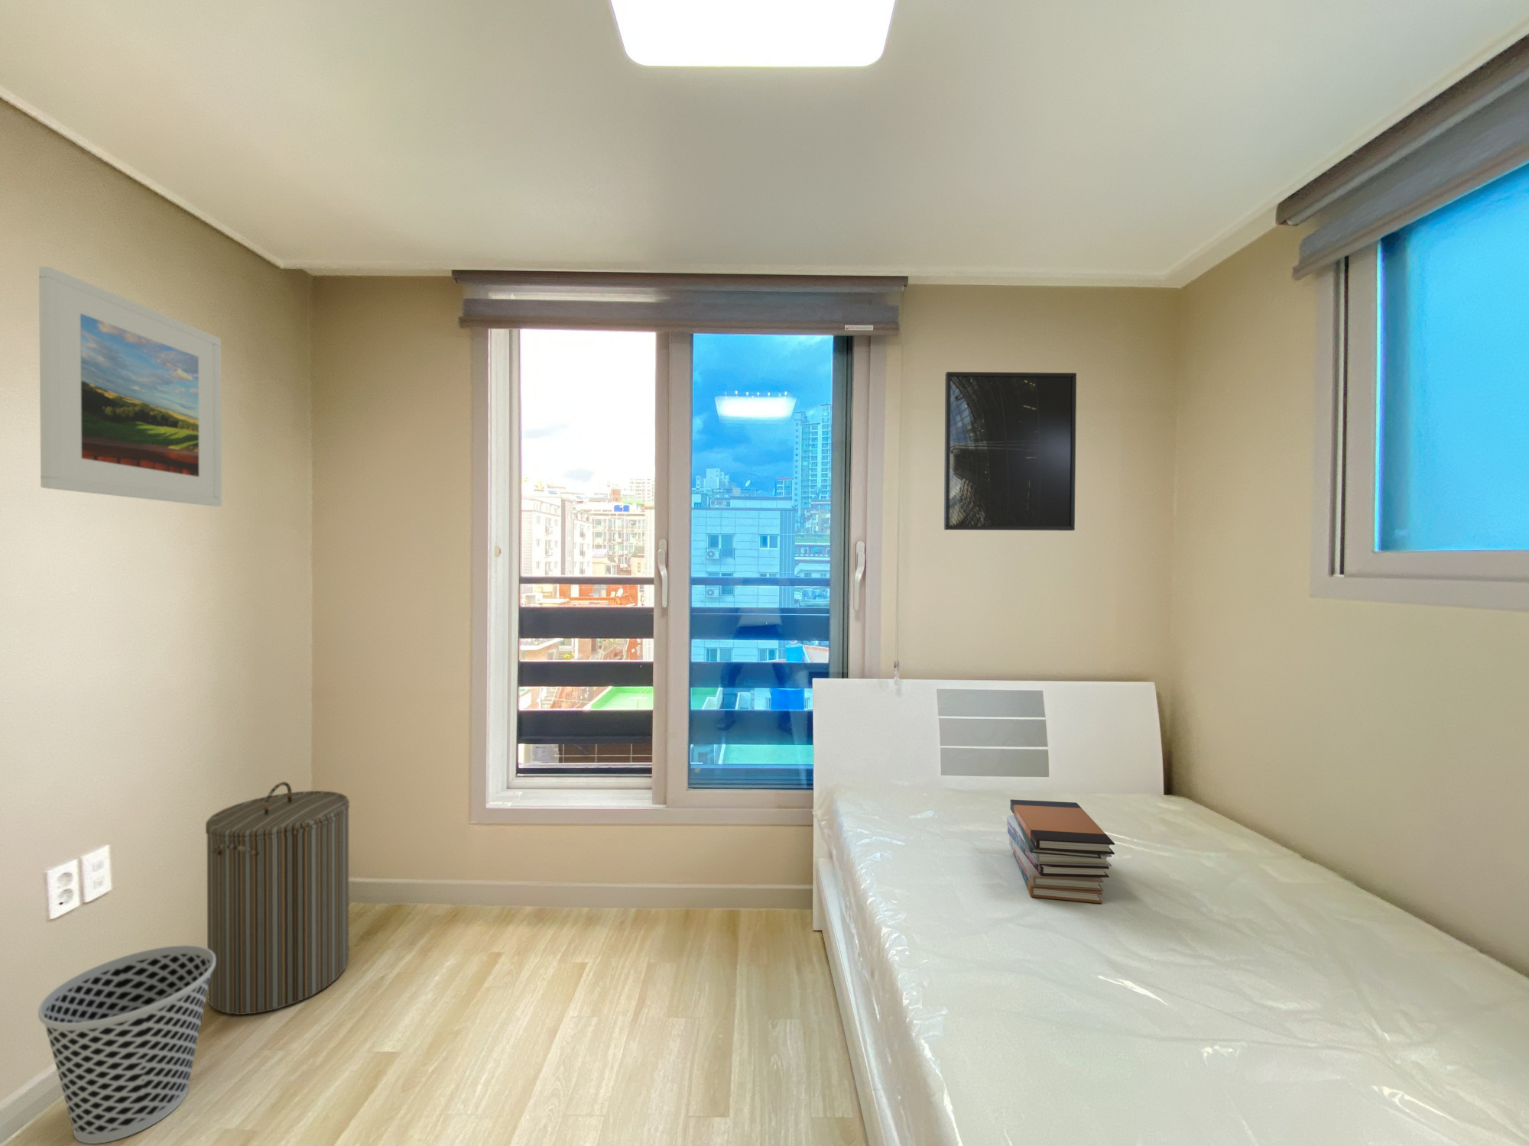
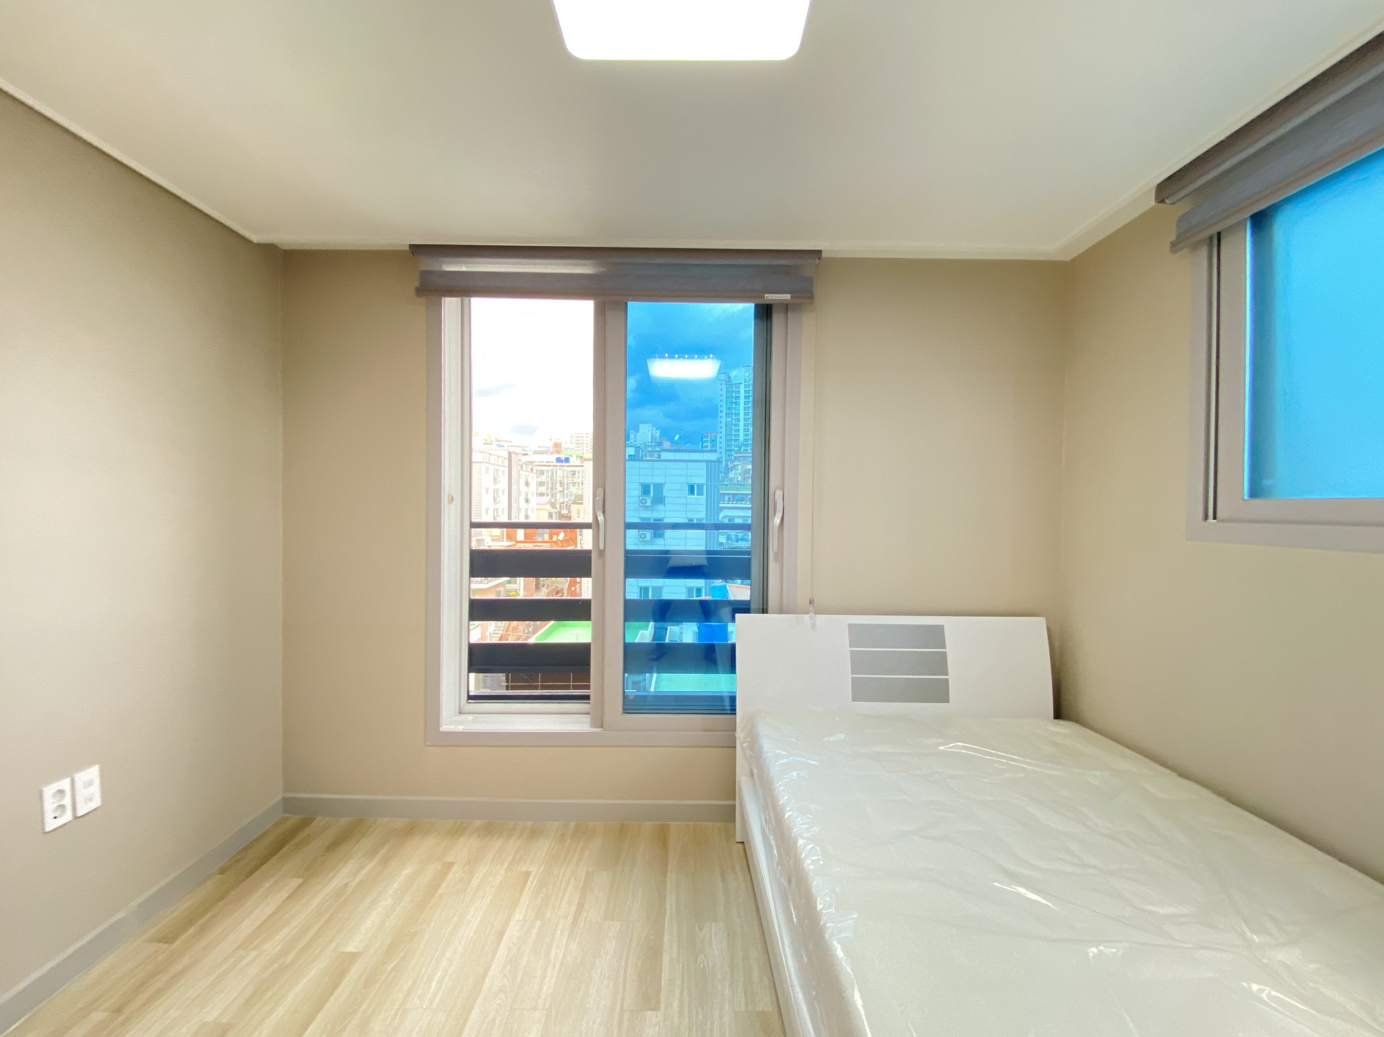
- book stack (1055, 846)
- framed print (143, 402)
- wastebasket (132, 1045)
- laundry hamper (281, 880)
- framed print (1010, 451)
